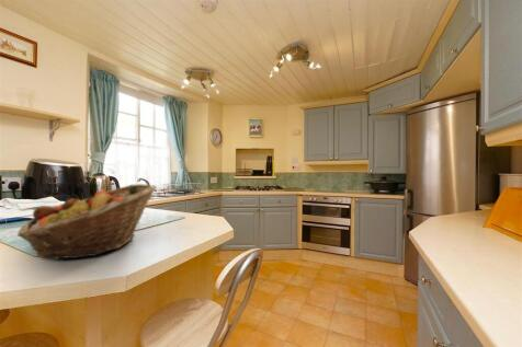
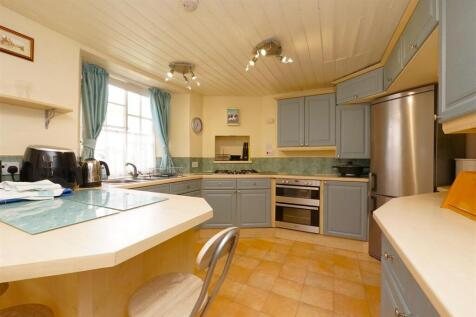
- fruit basket (95, 213)
